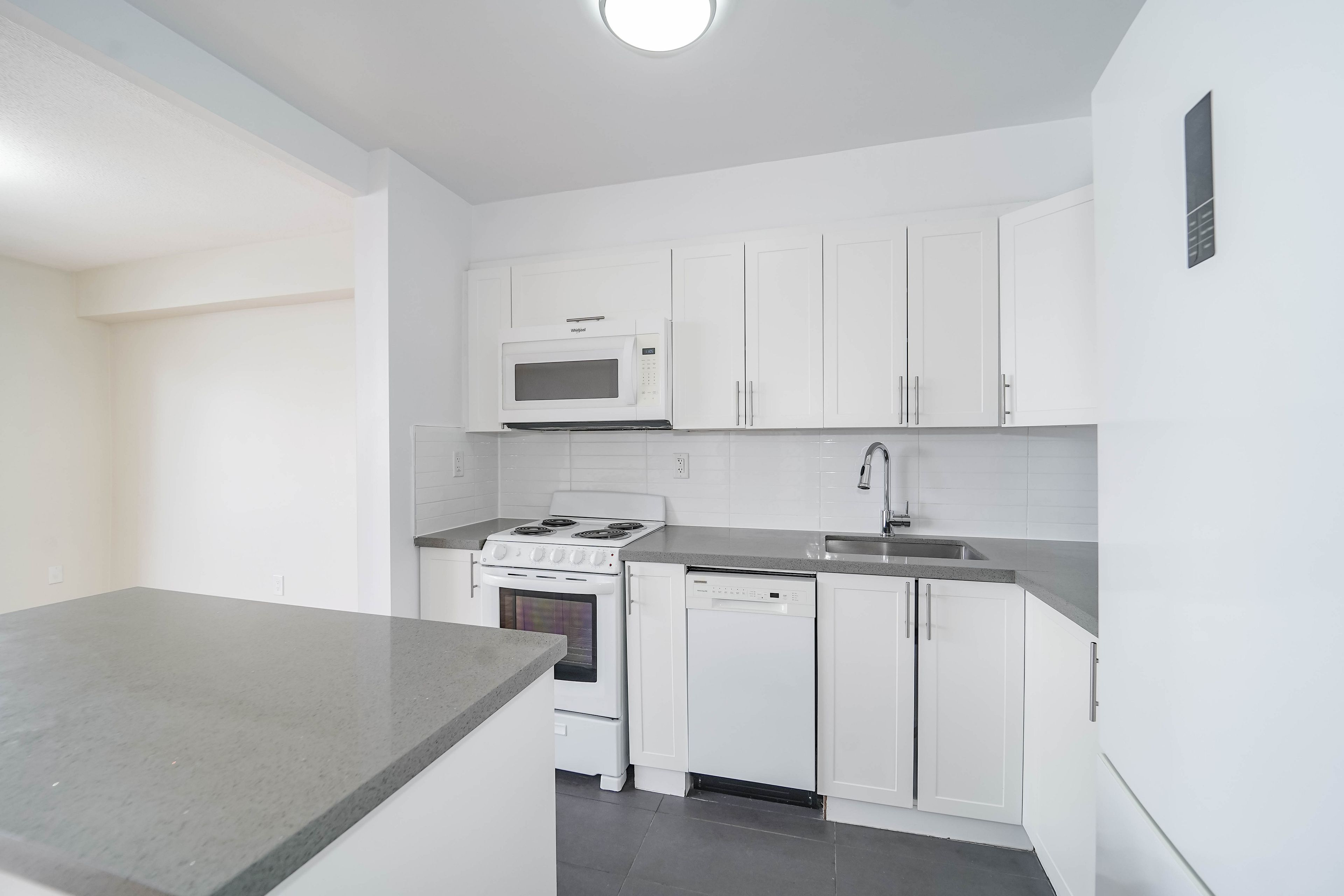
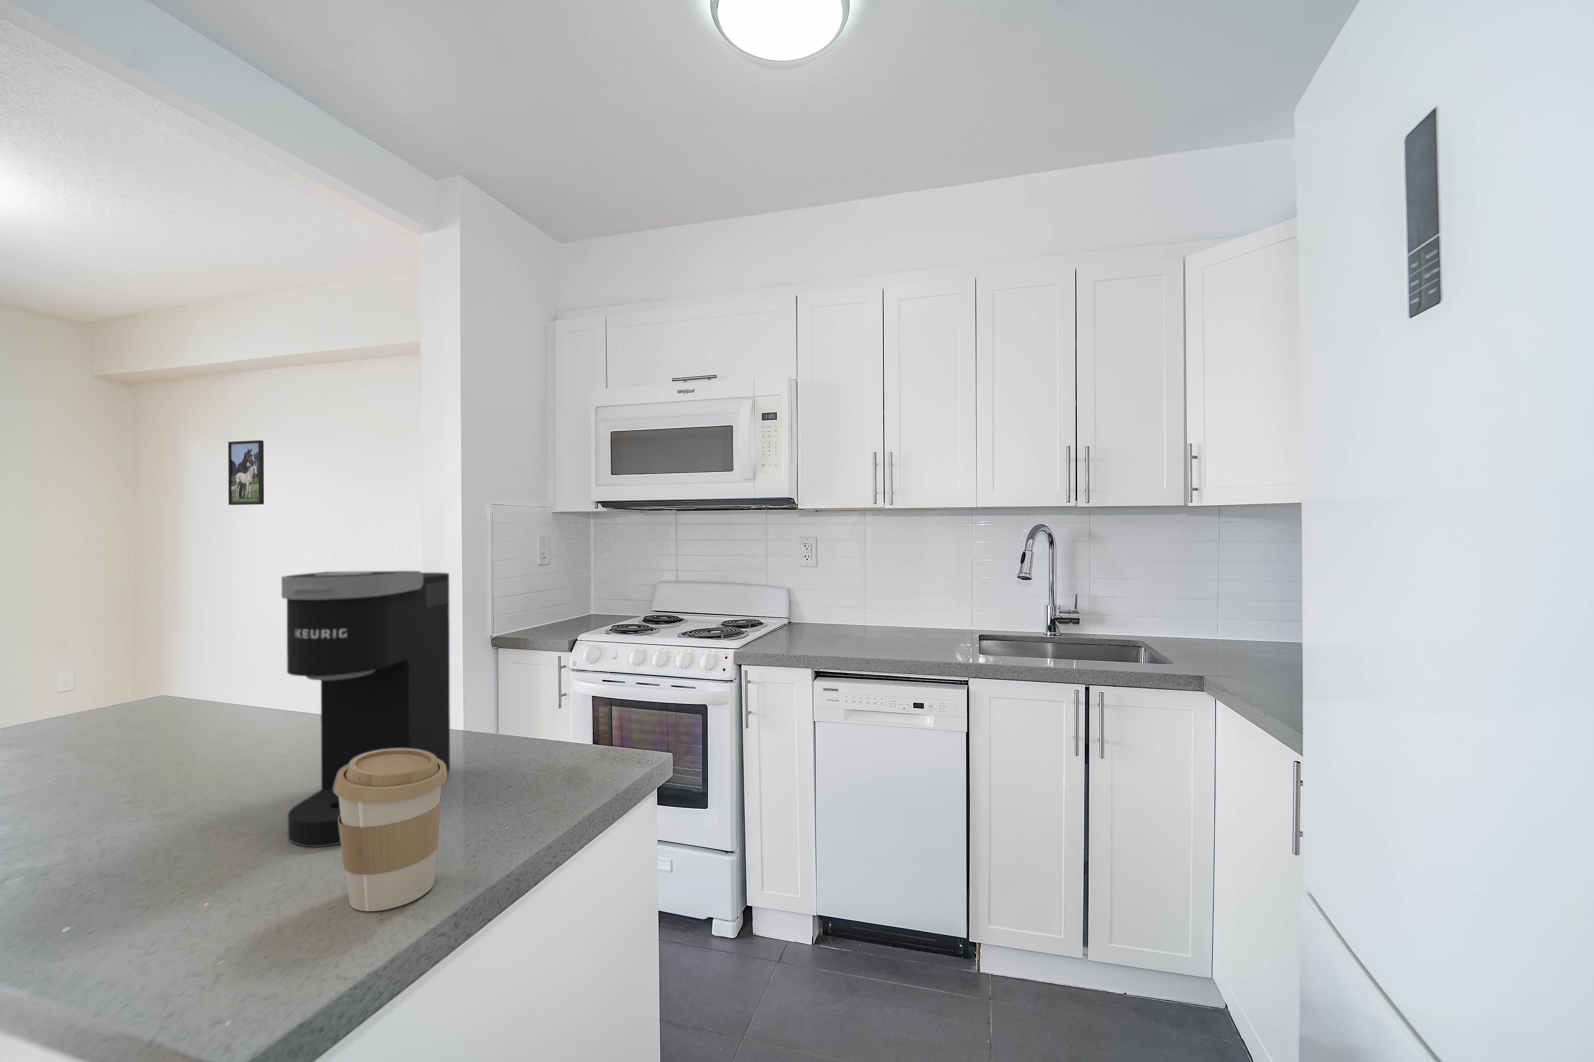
+ coffee maker (377, 685)
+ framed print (246, 473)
+ coffee cup (393, 823)
